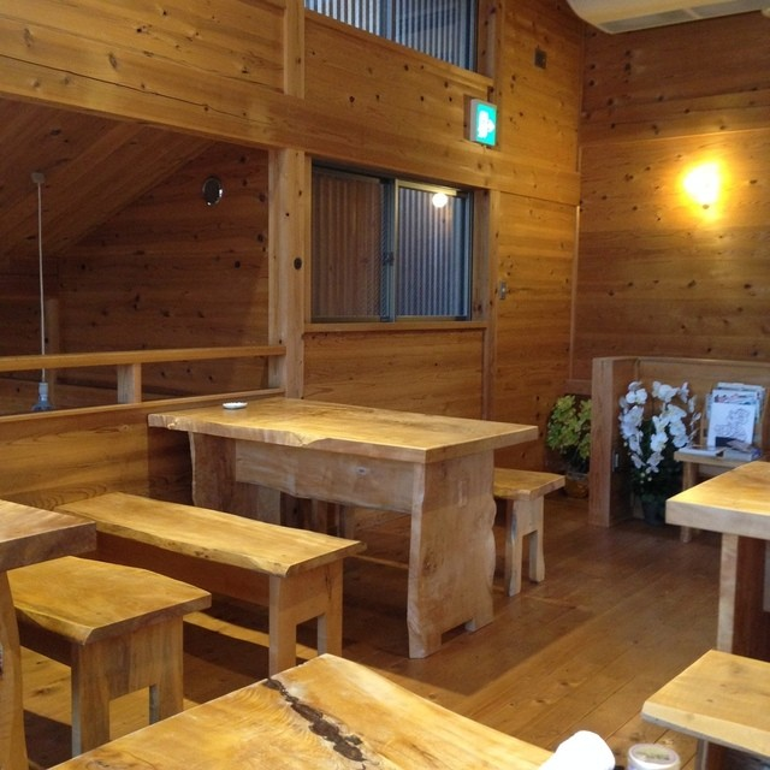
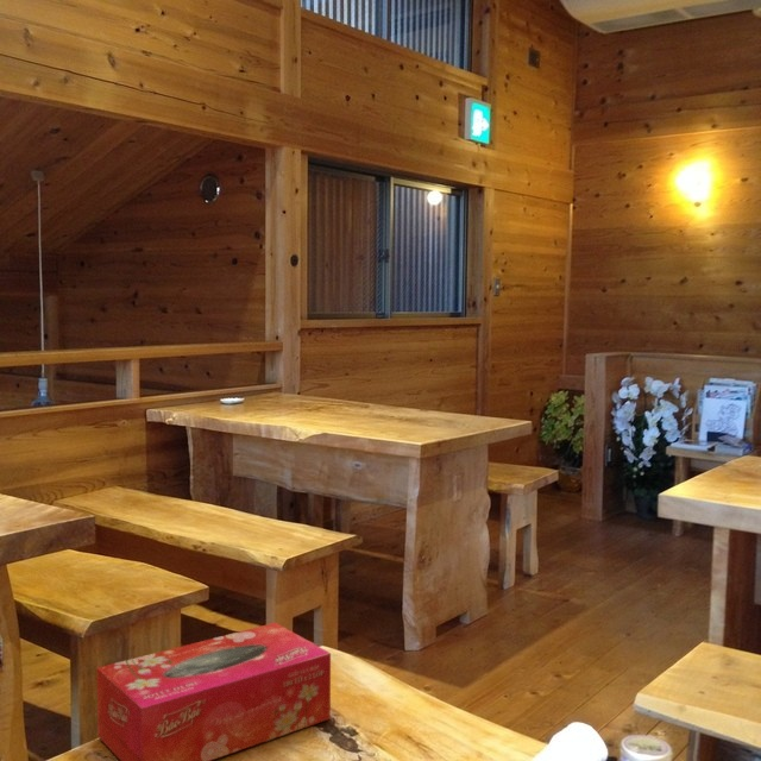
+ tissue box (216, 693)
